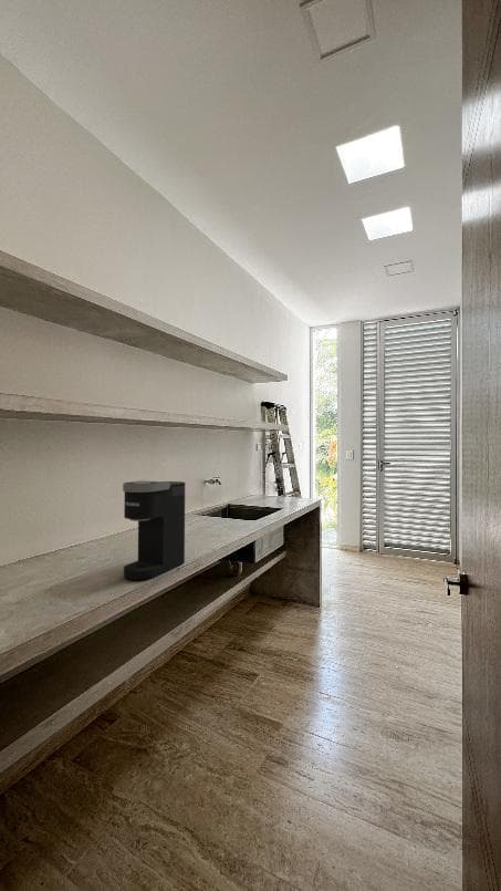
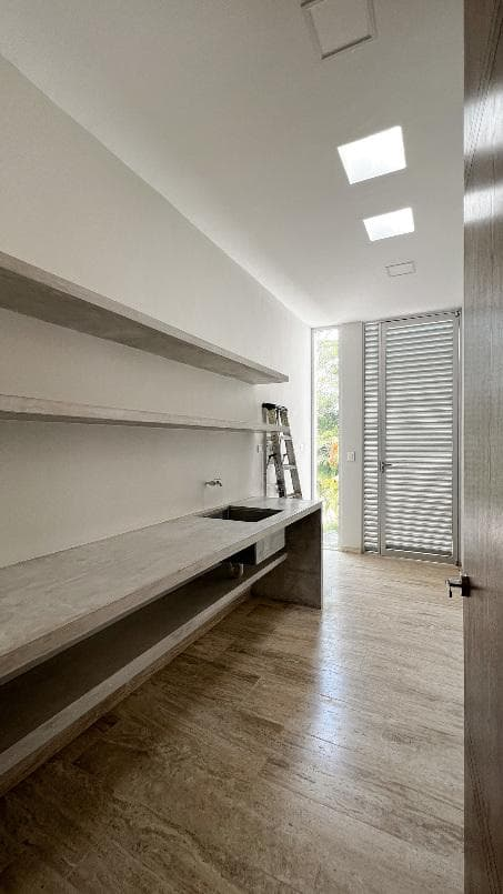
- coffee maker (155, 525)
